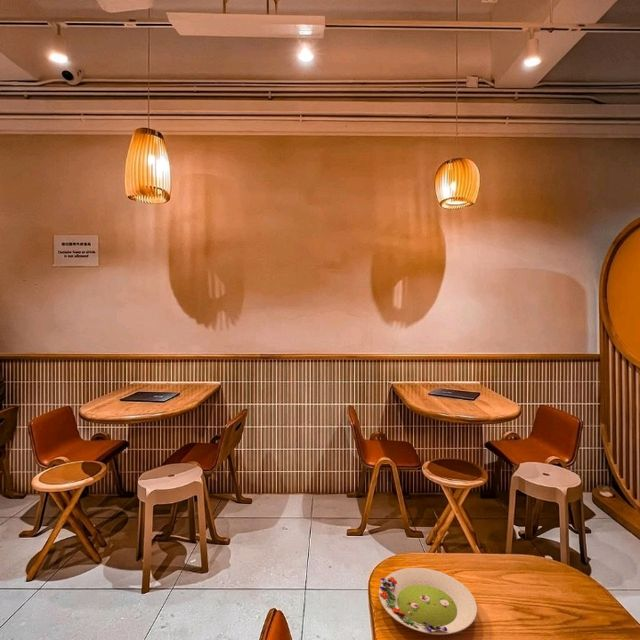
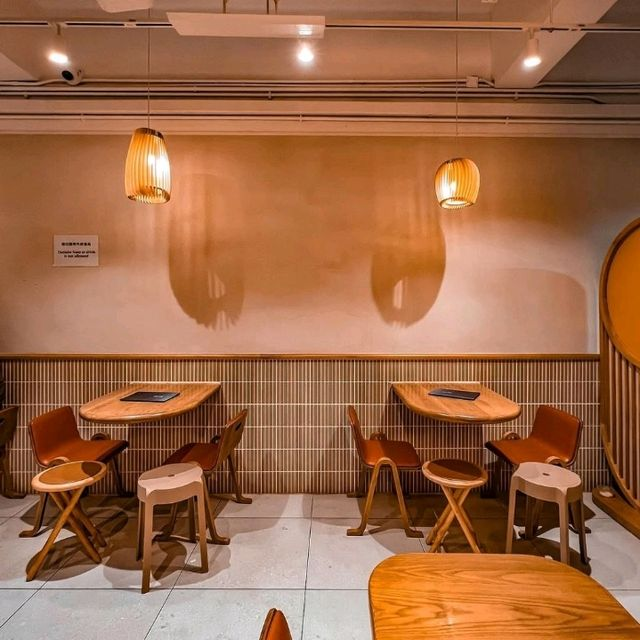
- salad plate (426, 599)
